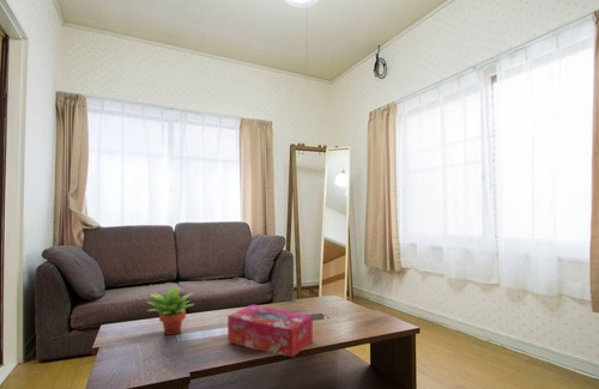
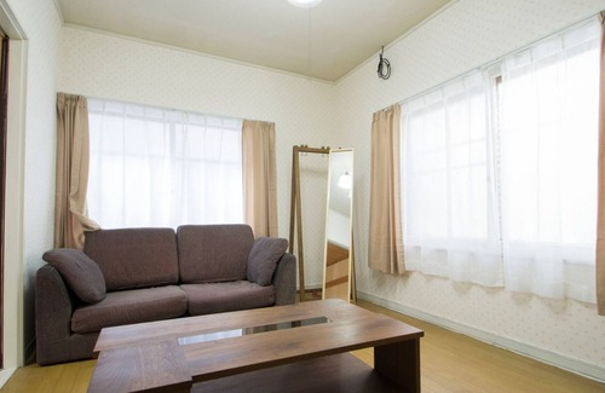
- tissue box (270, 328)
- succulent plant (170, 309)
